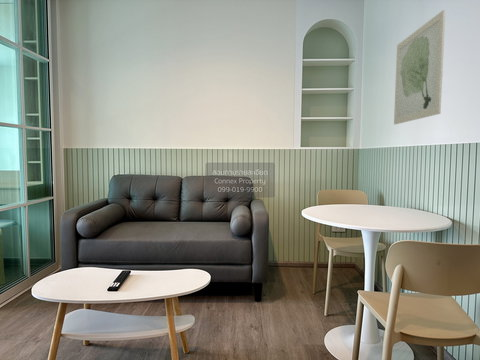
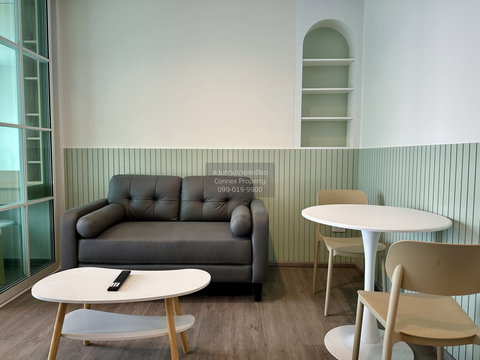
- wall art (416, 75)
